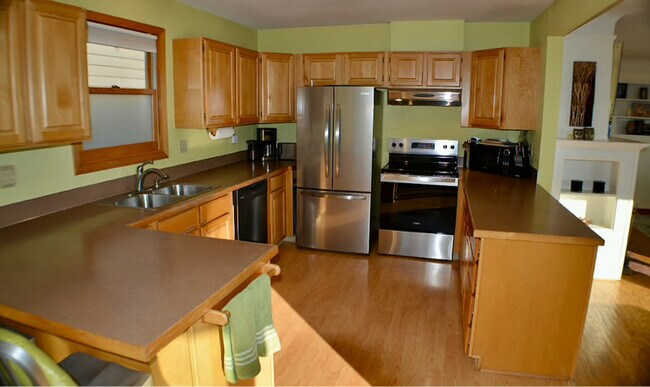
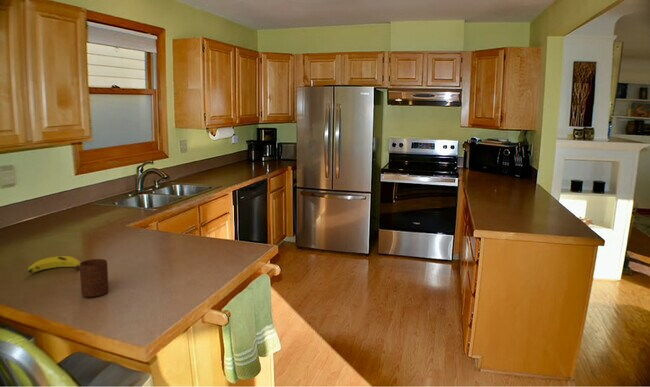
+ banana (55, 265)
+ cup (93, 276)
